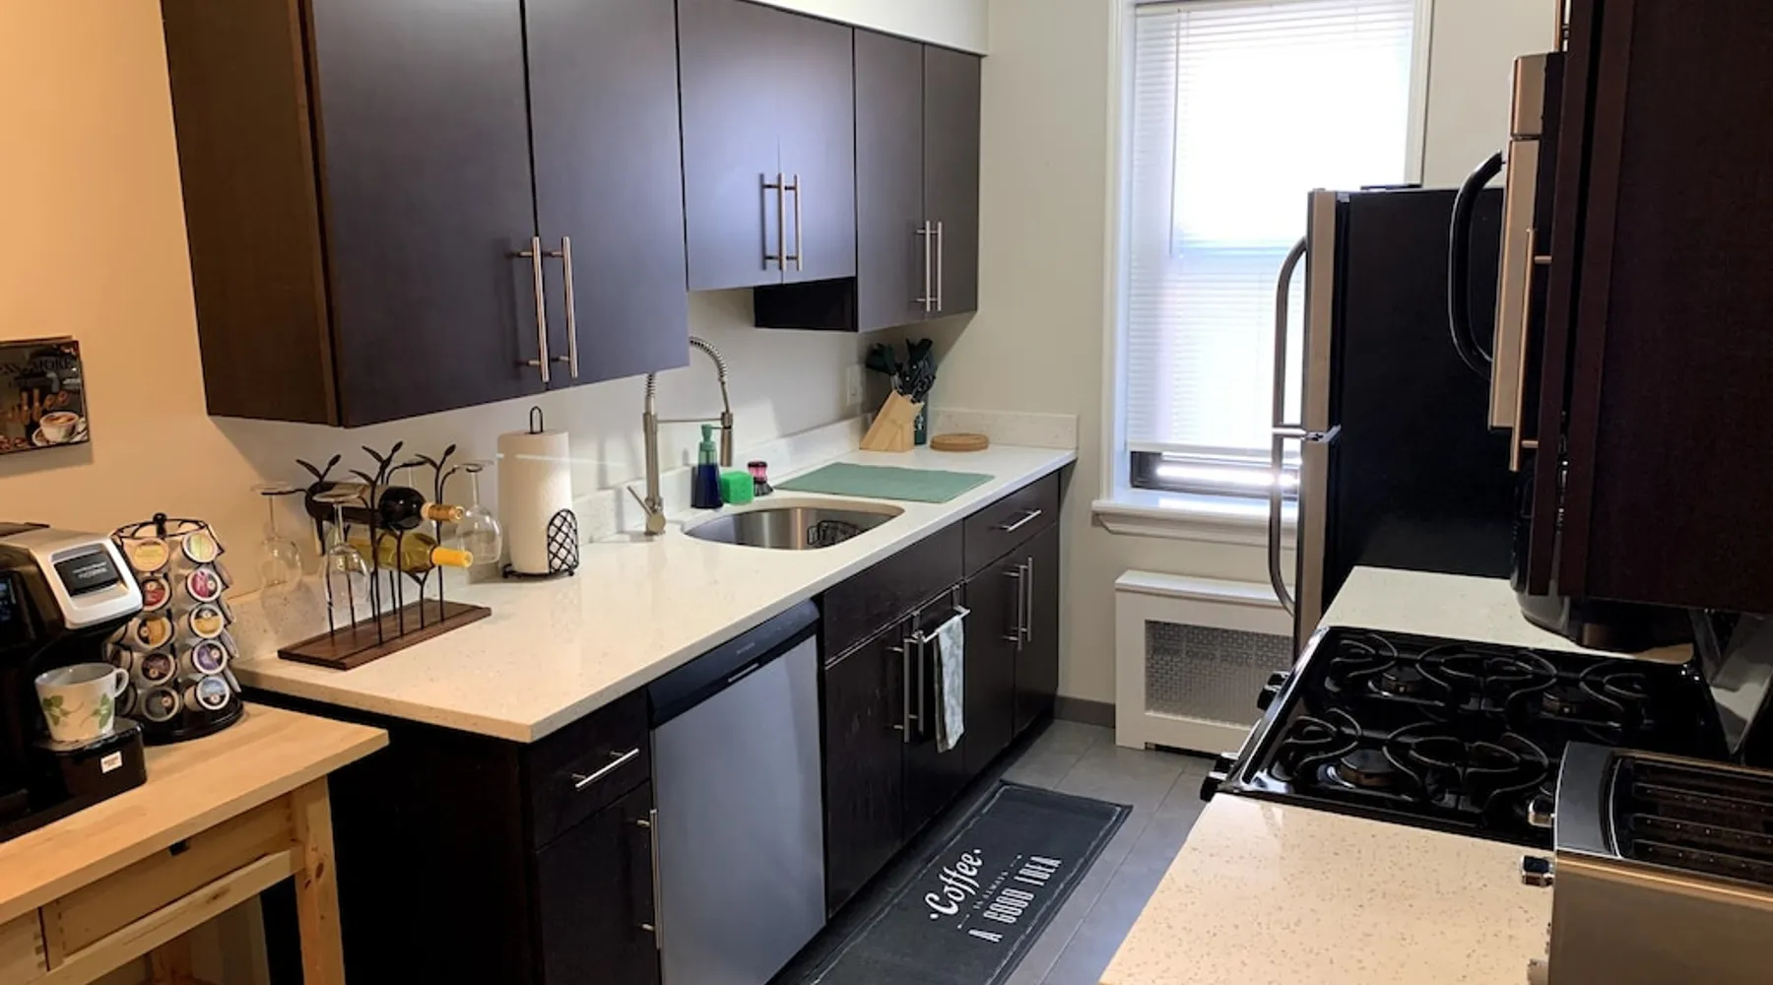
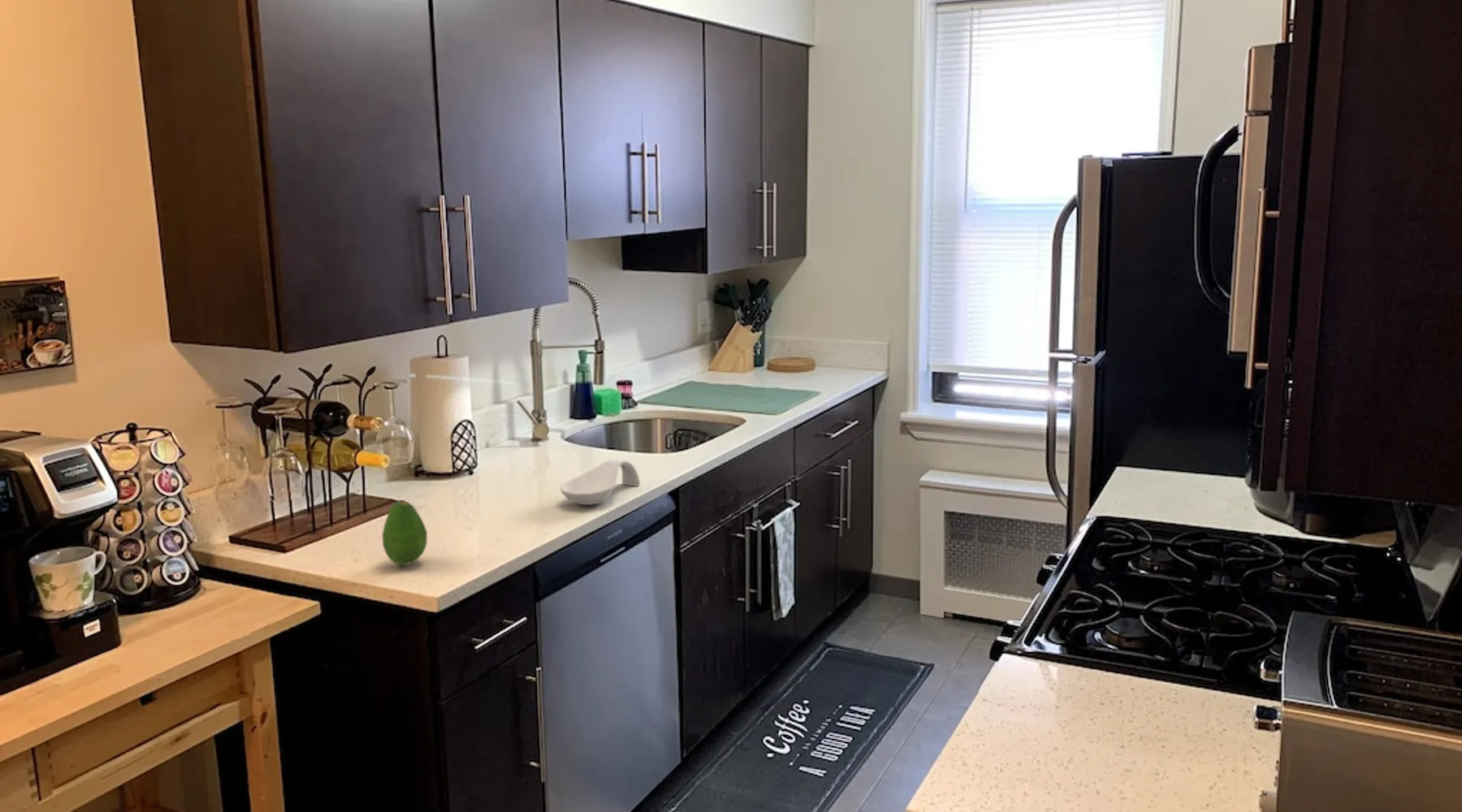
+ spoon rest (602, 480)
+ fruit (404, 532)
